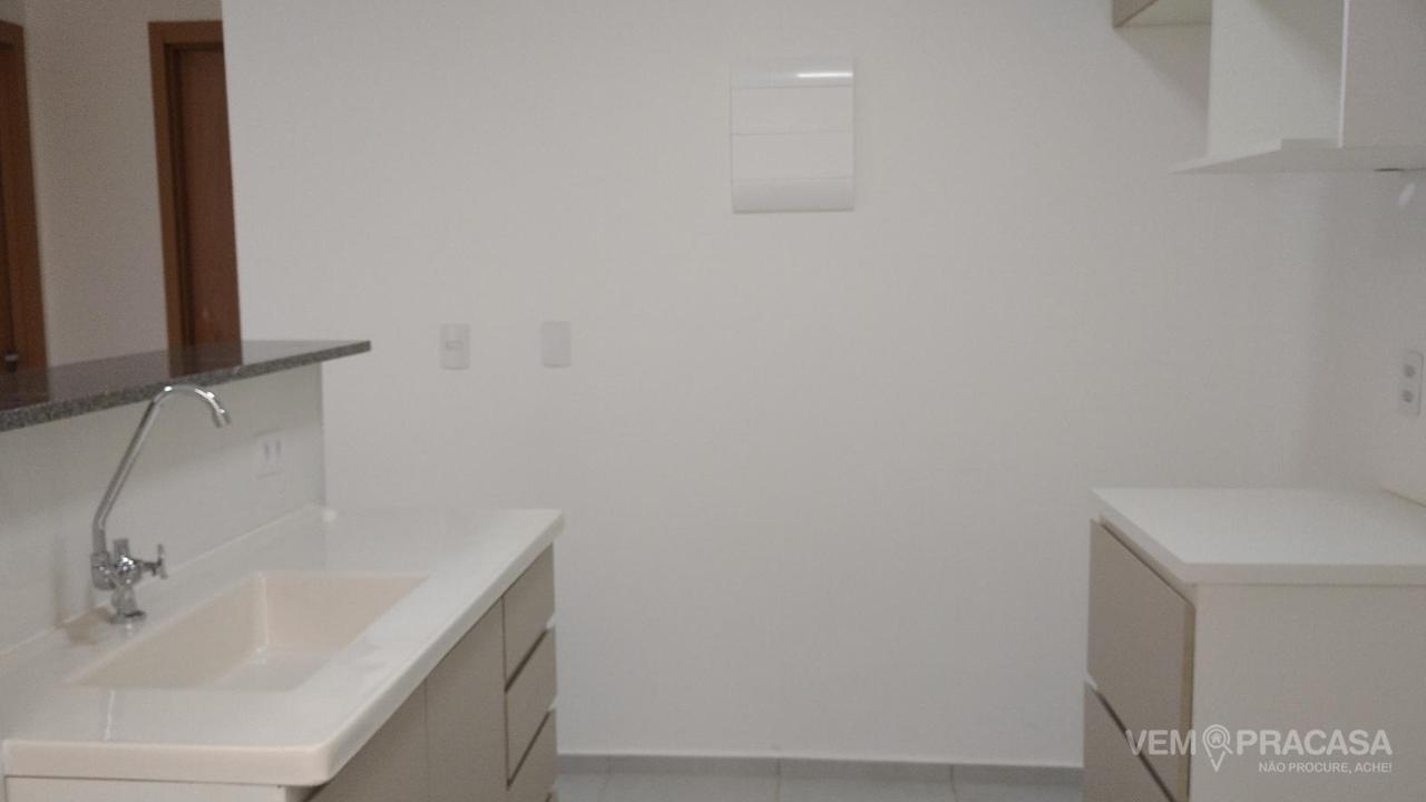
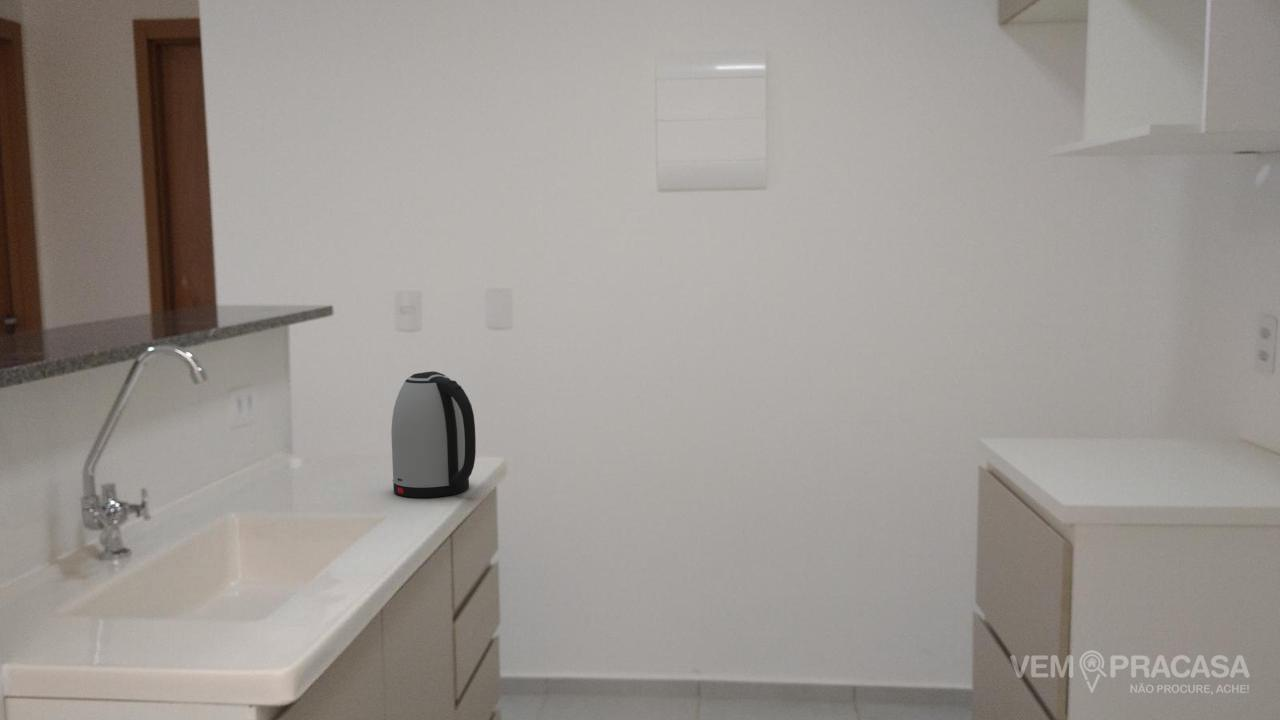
+ kettle (438, 432)
